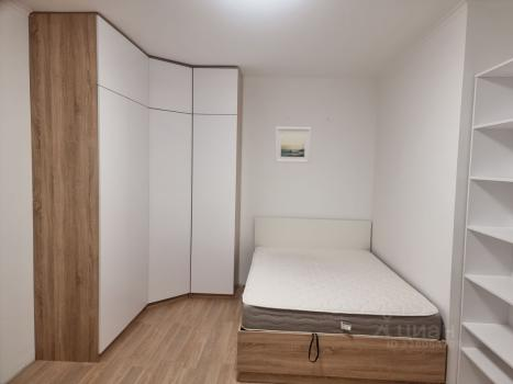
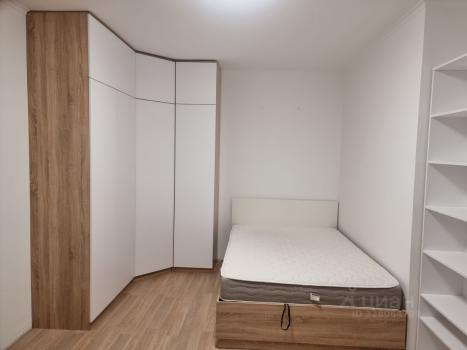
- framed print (292, 145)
